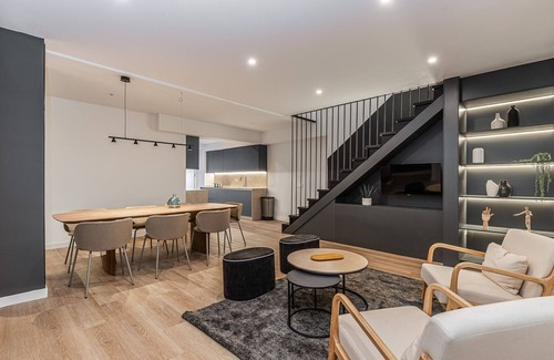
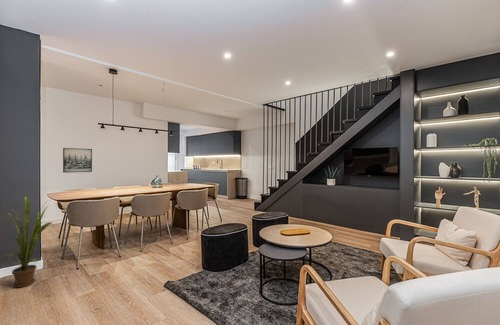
+ wall art (77, 160)
+ house plant (22, 241)
